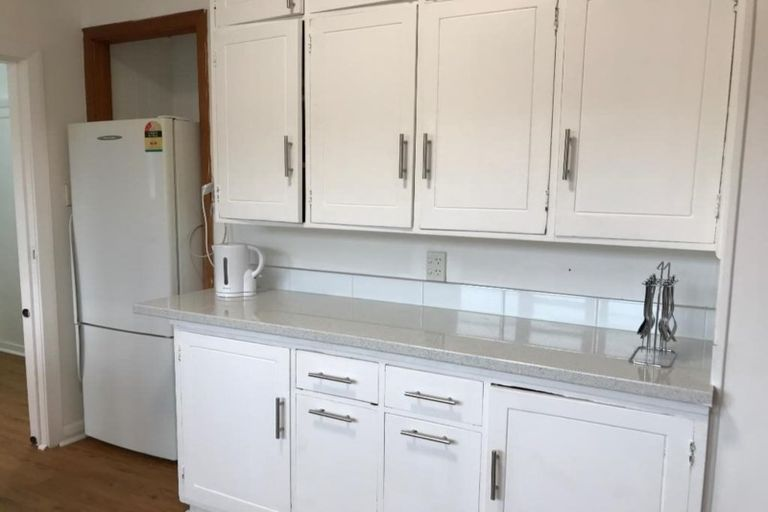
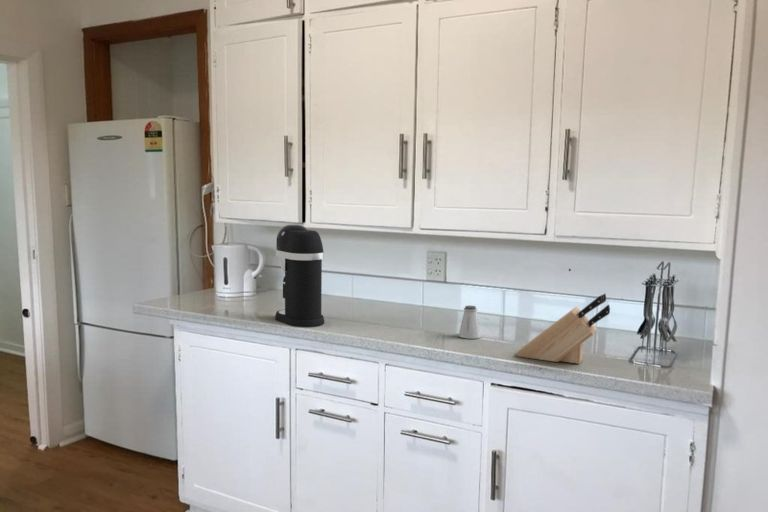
+ knife block (563, 324)
+ saltshaker (470, 321)
+ coffee maker (299, 273)
